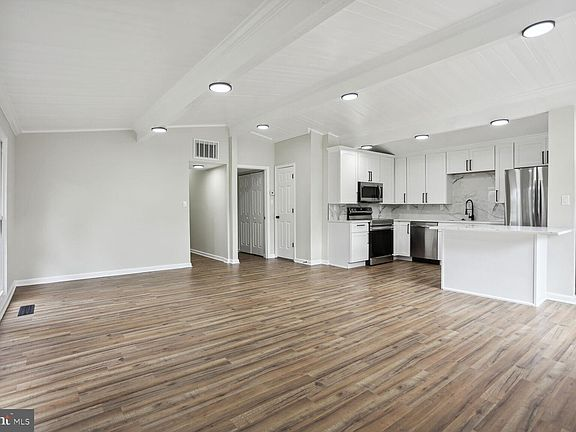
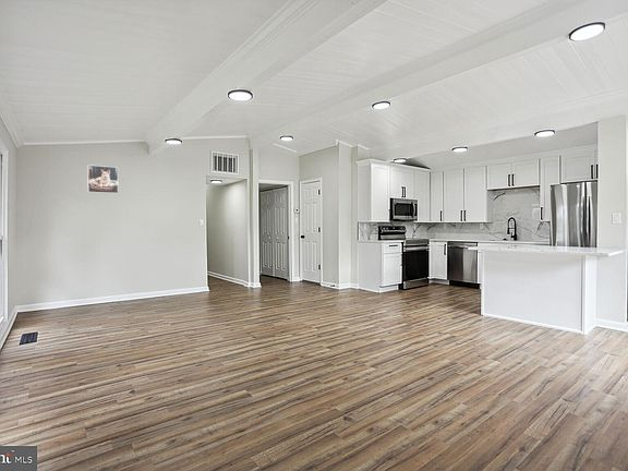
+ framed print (102, 179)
